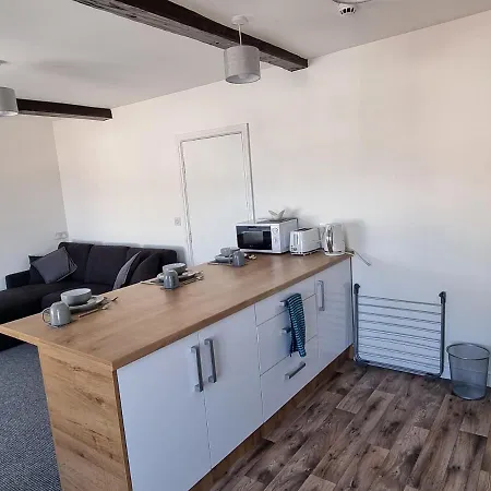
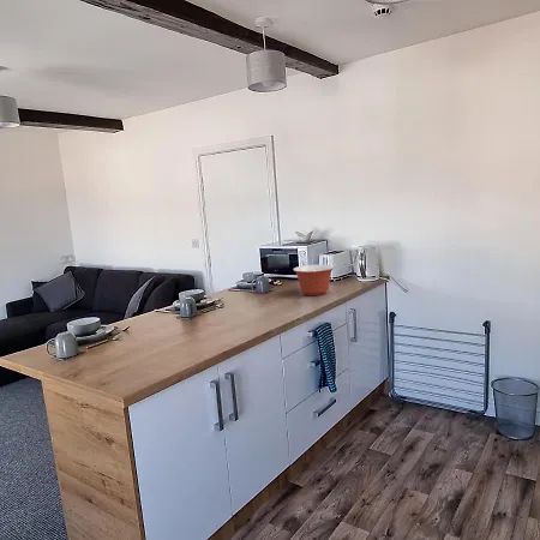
+ mixing bowl (313, 280)
